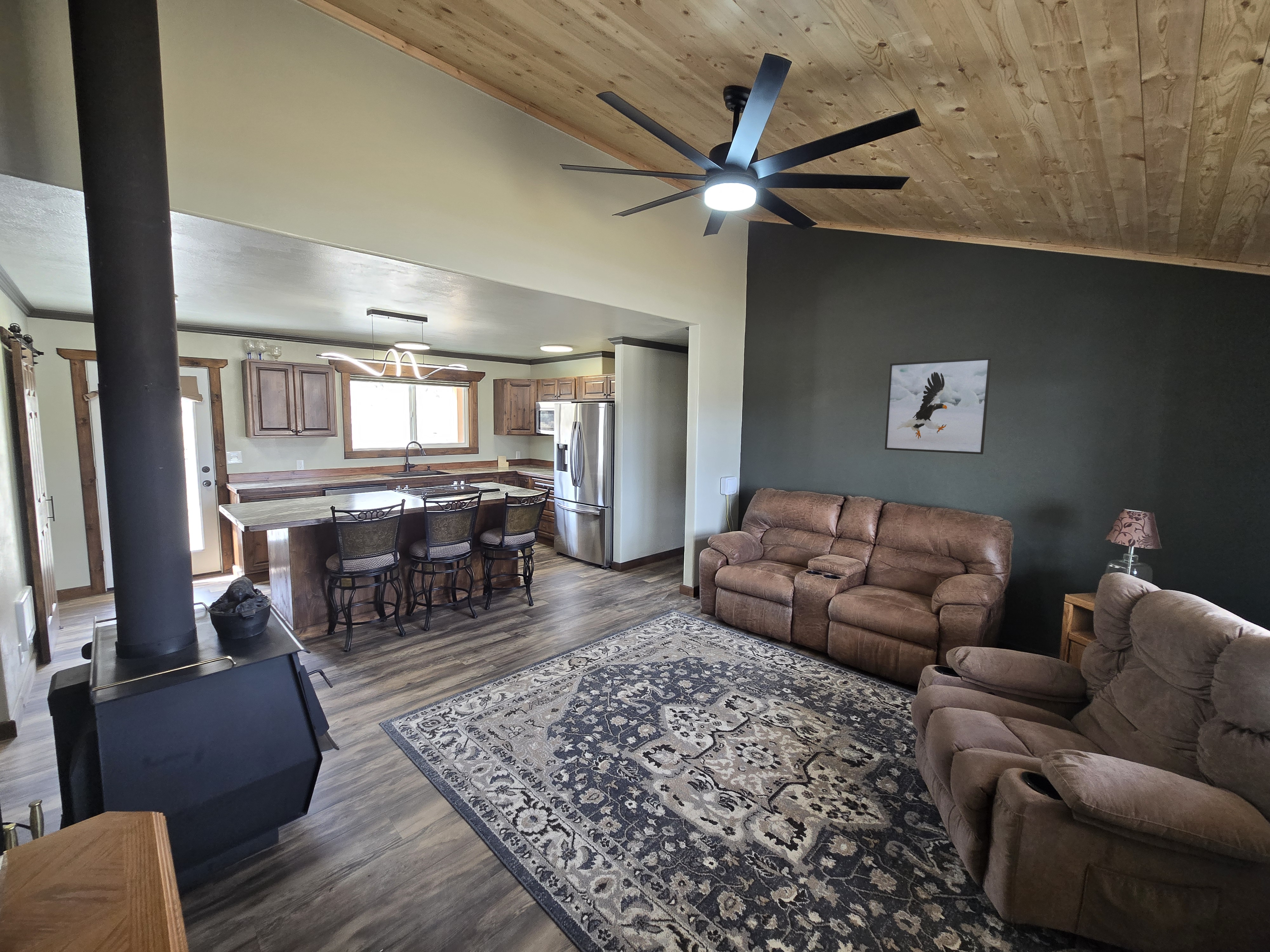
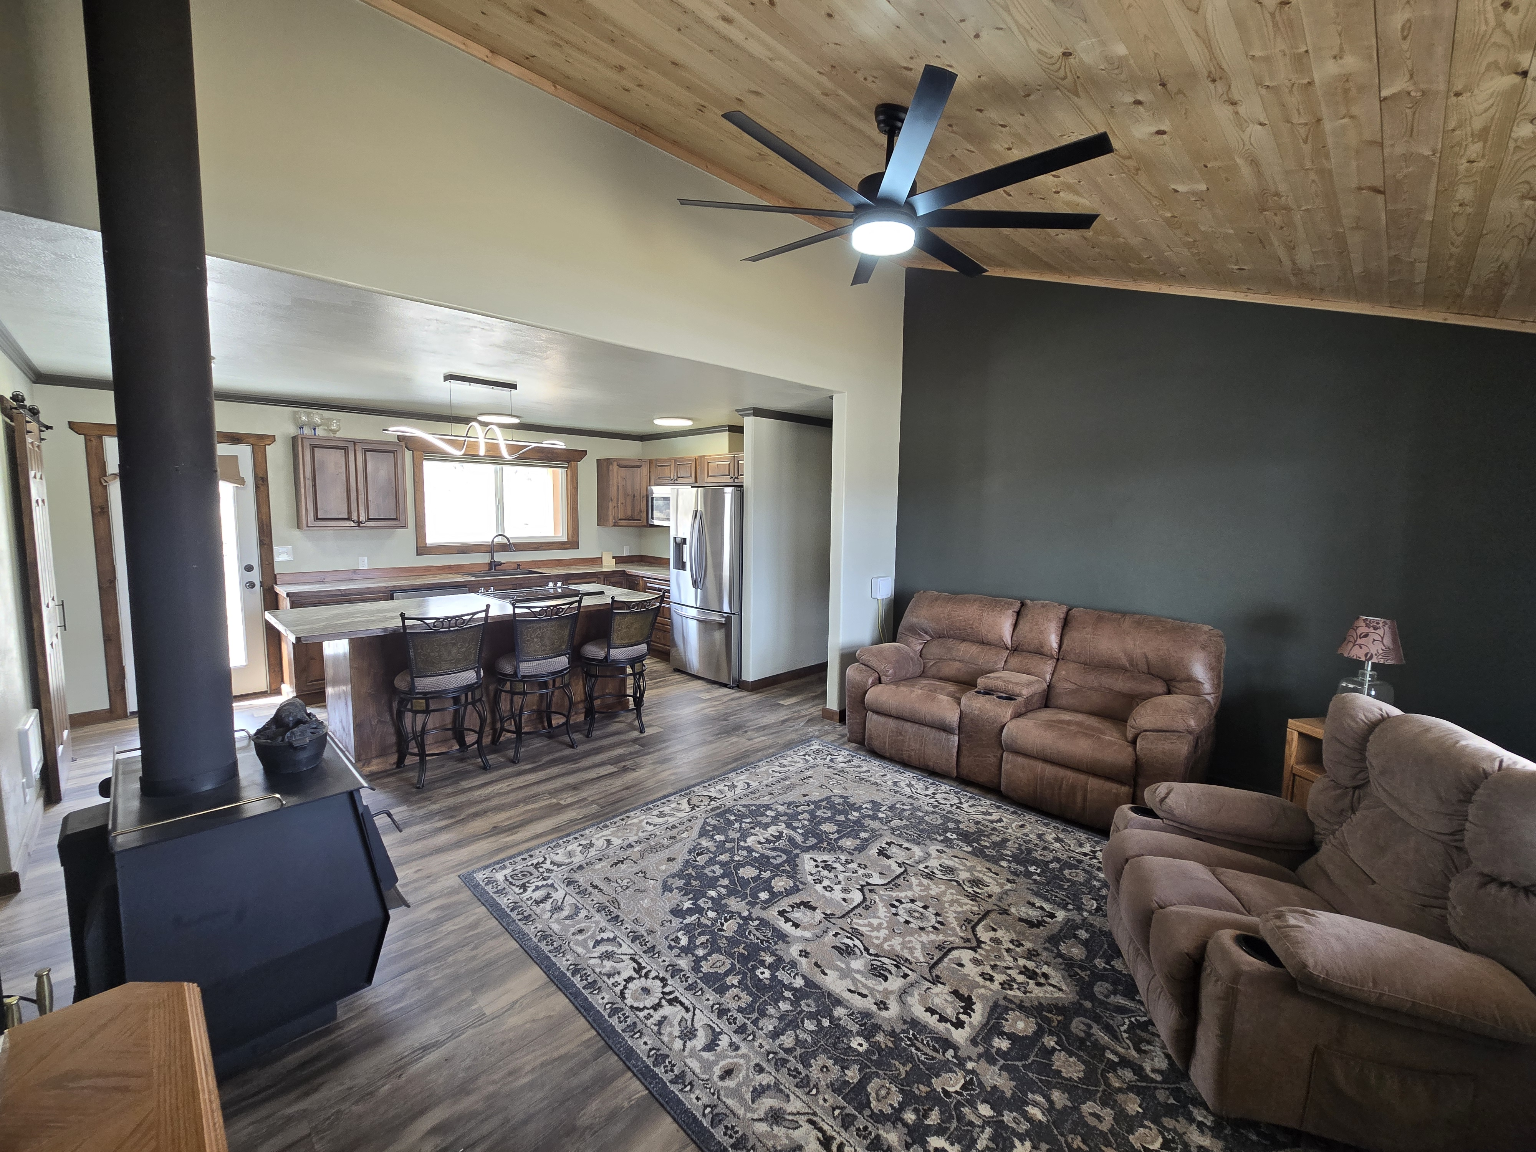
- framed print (934, 407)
